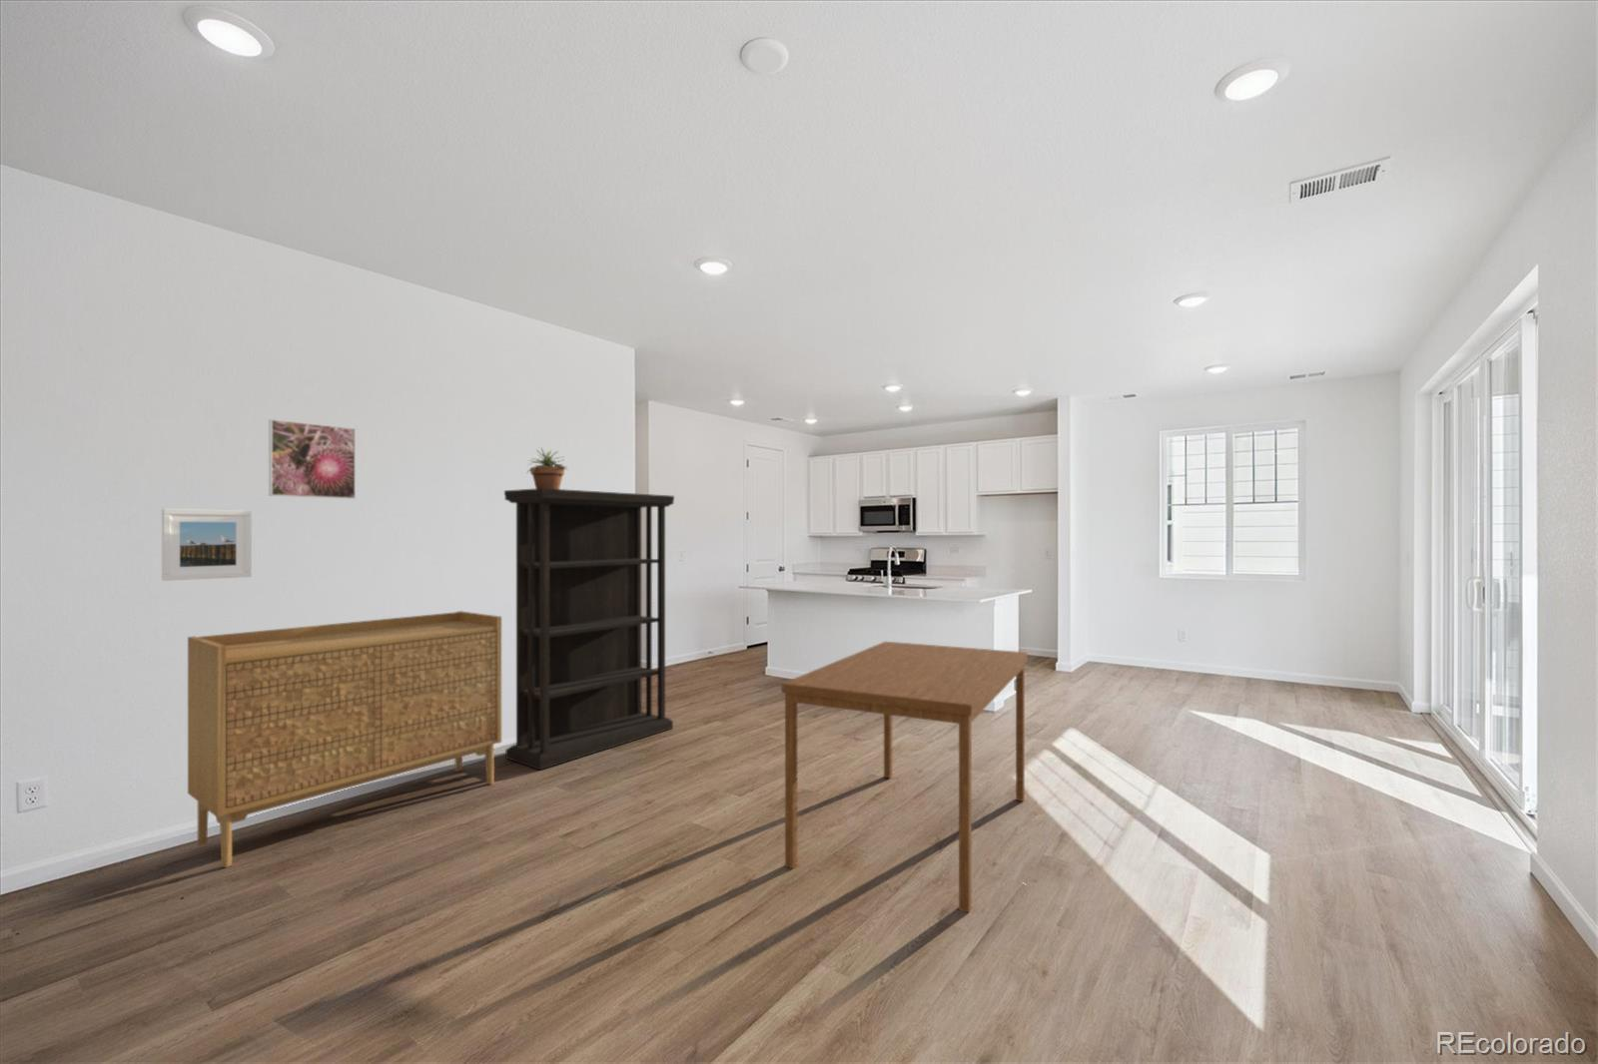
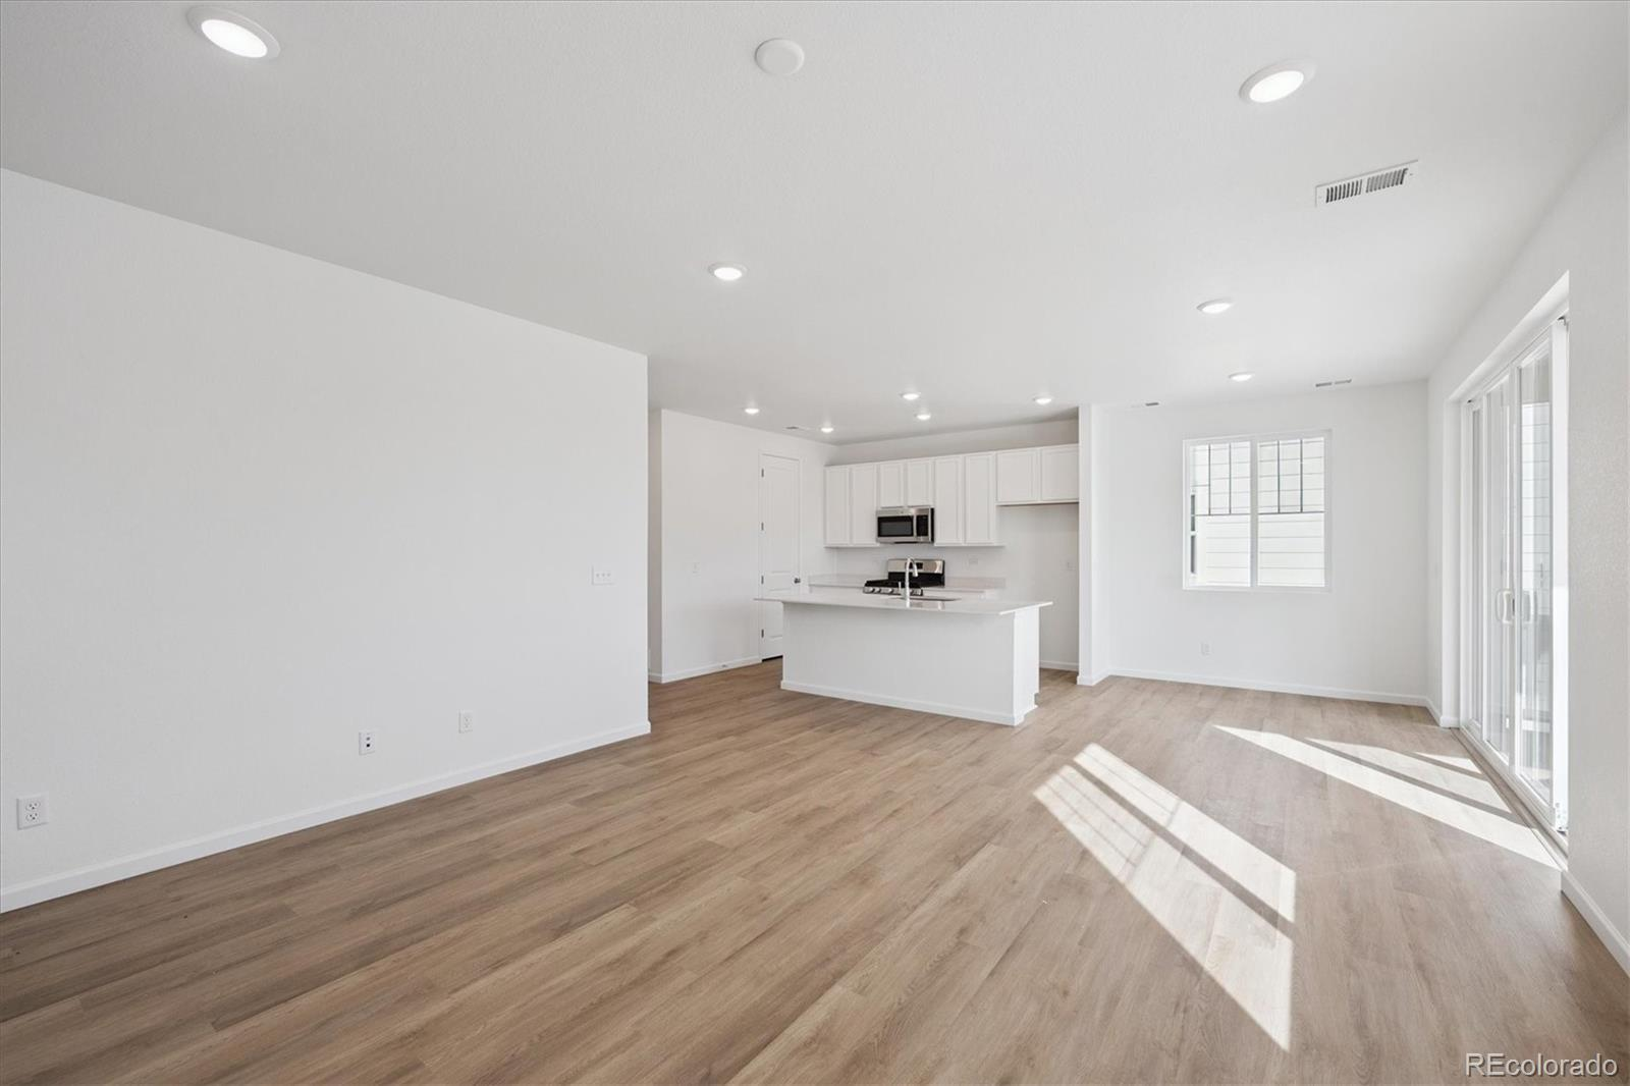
- potted plant (545, 469)
- bookcase (594, 618)
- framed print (314, 460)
- sideboard (361, 717)
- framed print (208, 544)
- dining table (891, 747)
